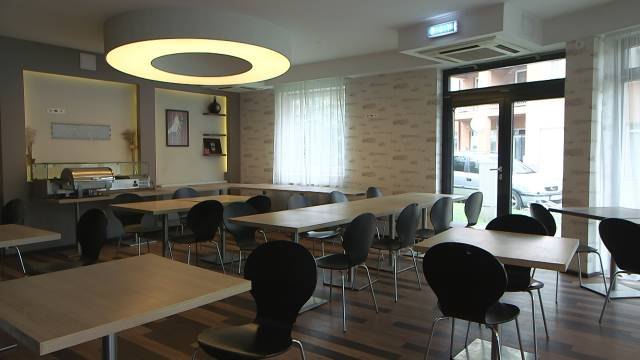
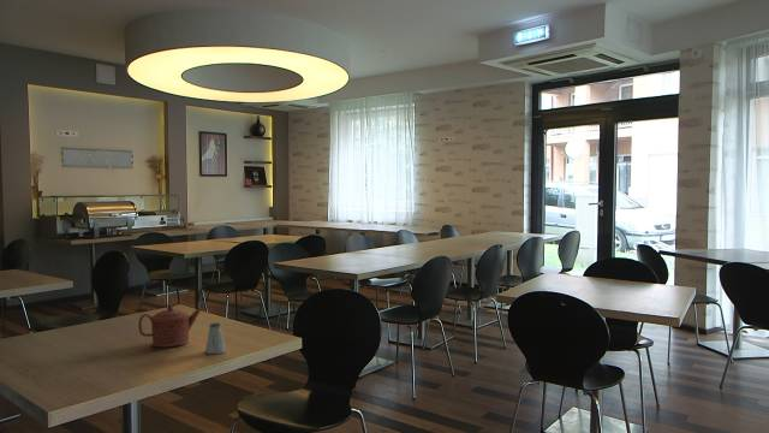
+ teapot (171, 322)
+ saltshaker (215, 337)
